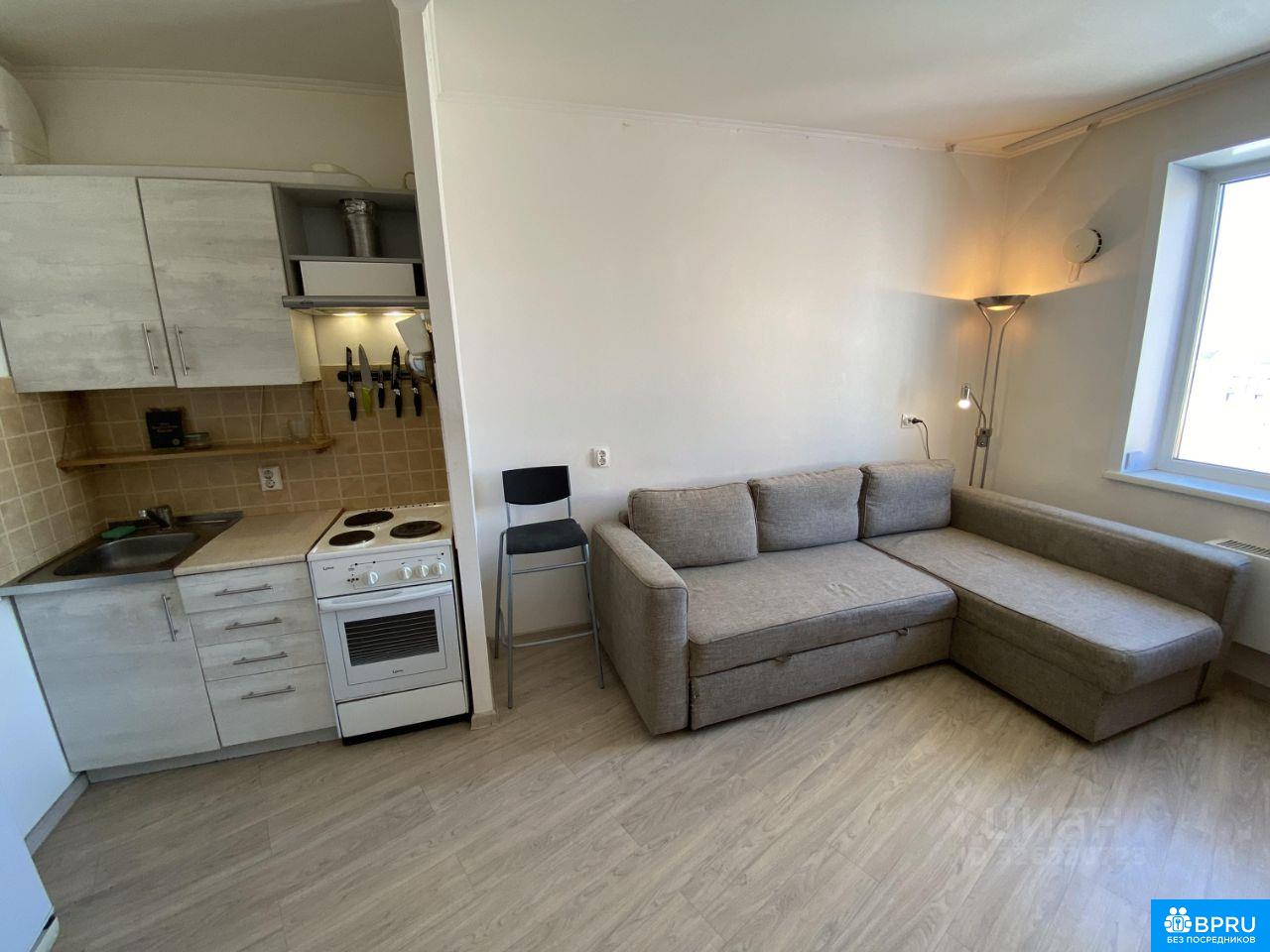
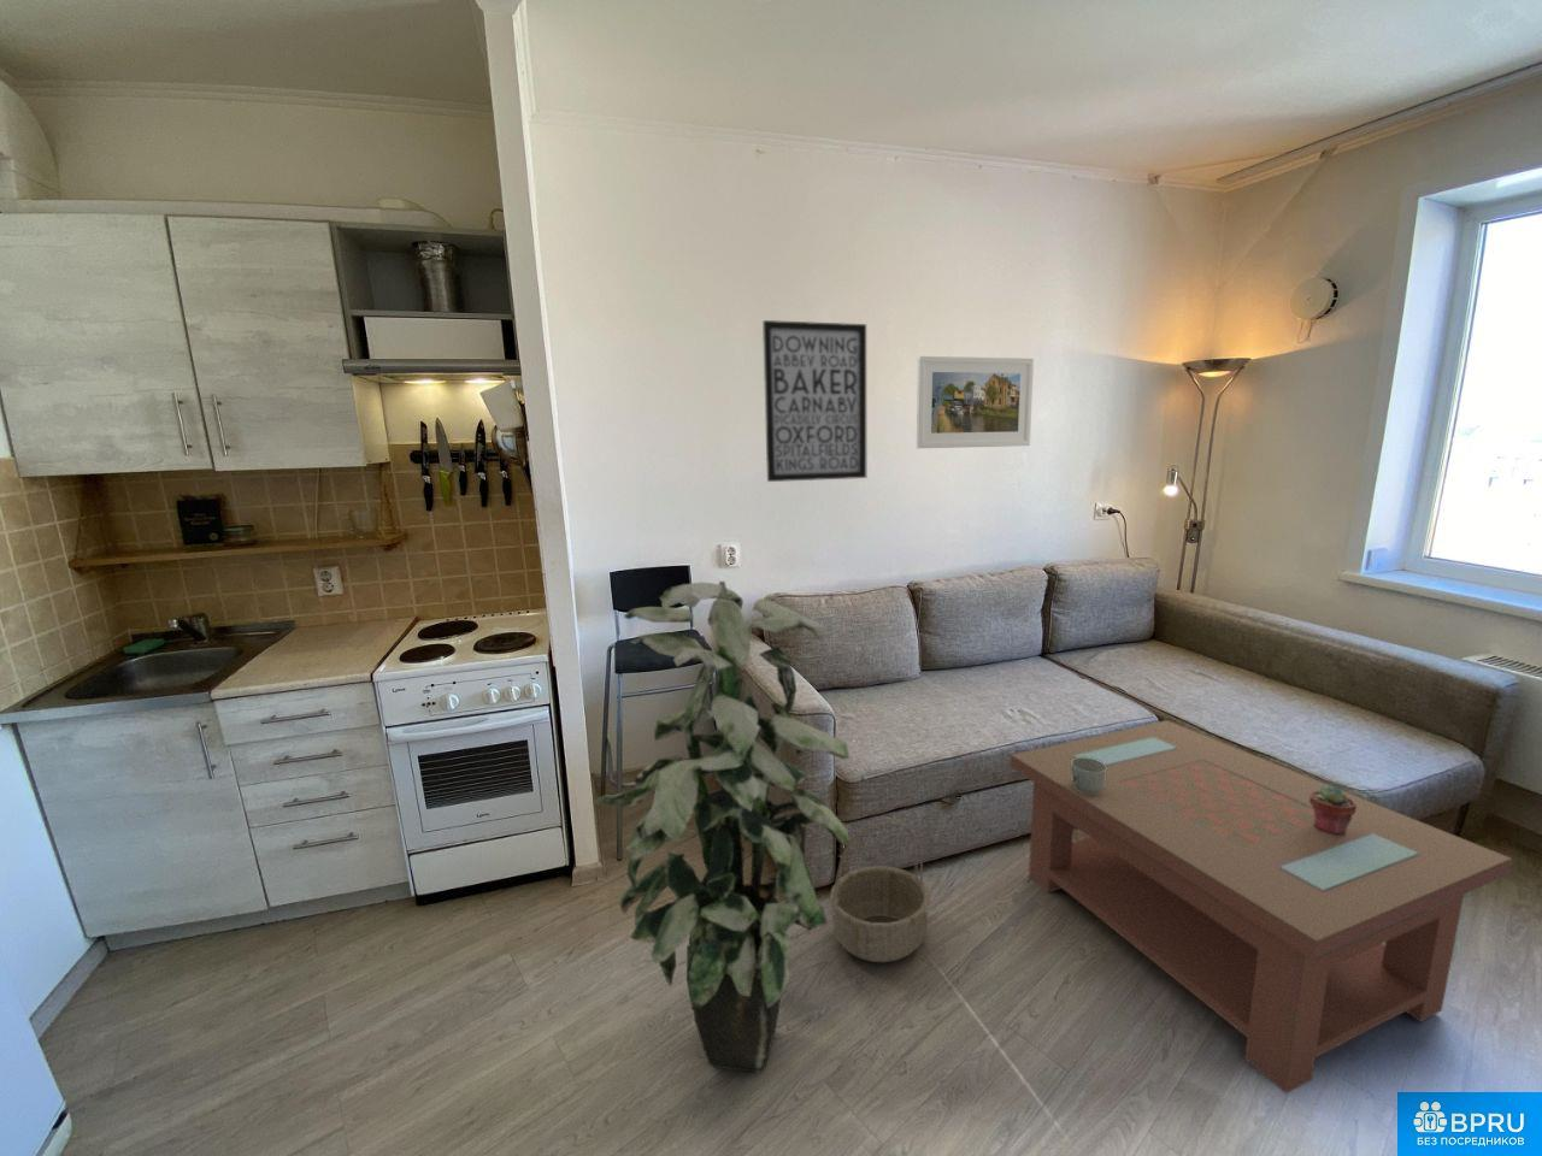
+ mug (1084, 773)
+ wall art (817, 402)
+ coffee table (1212, 867)
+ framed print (976, 402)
+ potted succulent (1331, 806)
+ basket (879, 879)
+ indoor plant (720, 816)
